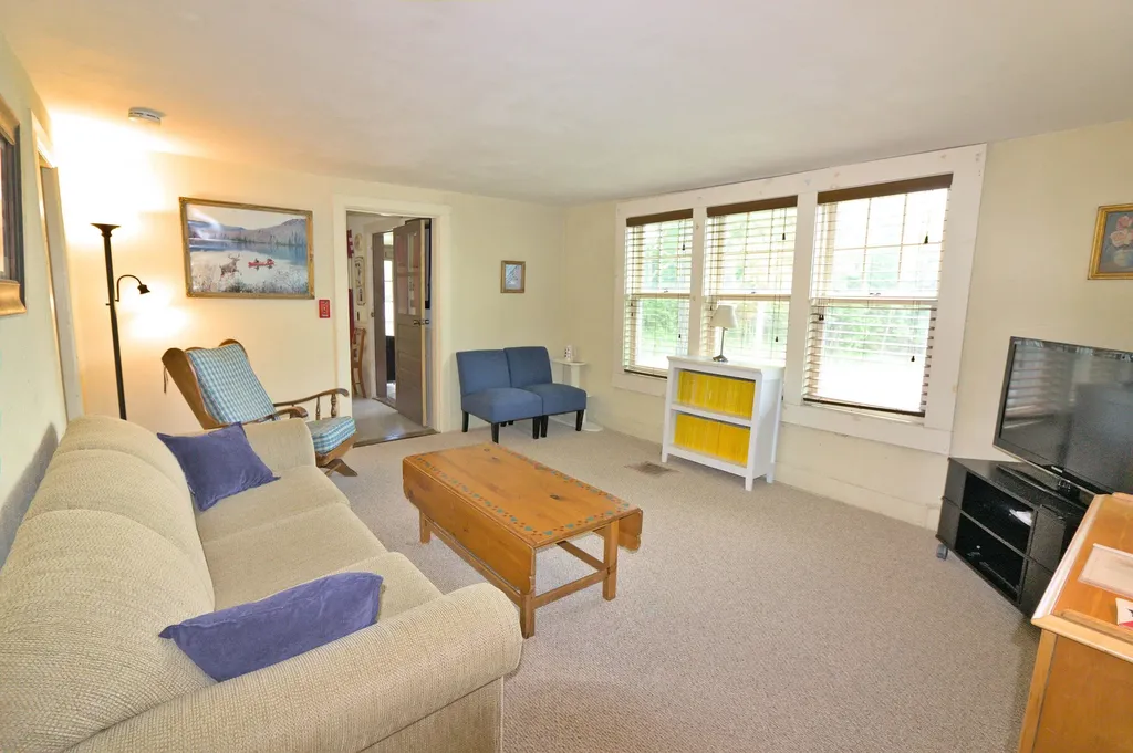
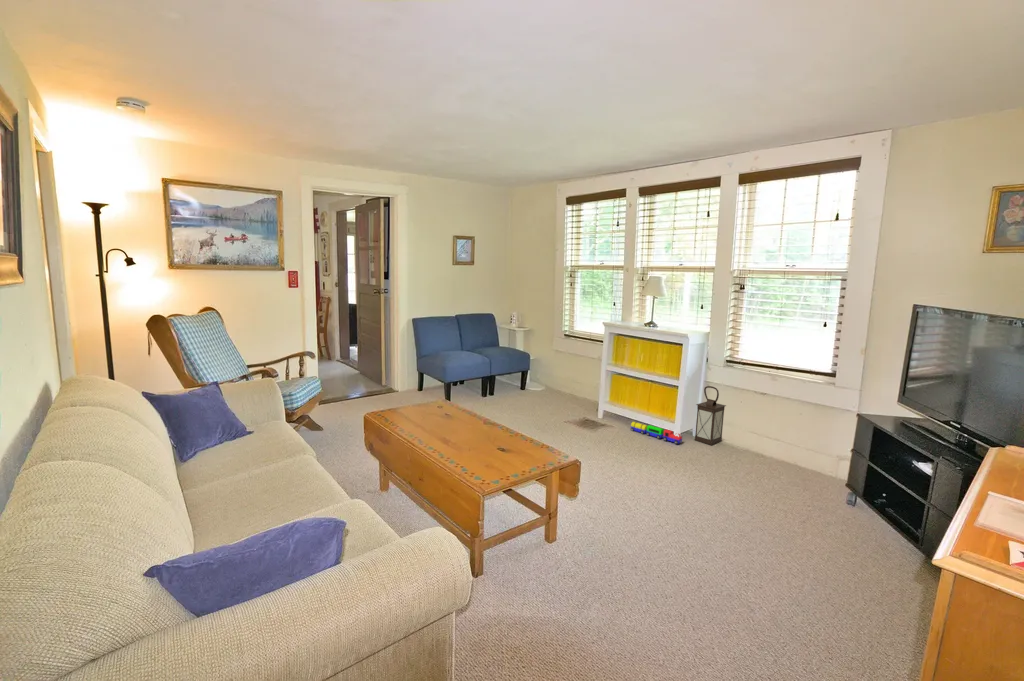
+ toy train (655, 431)
+ lantern (710, 413)
